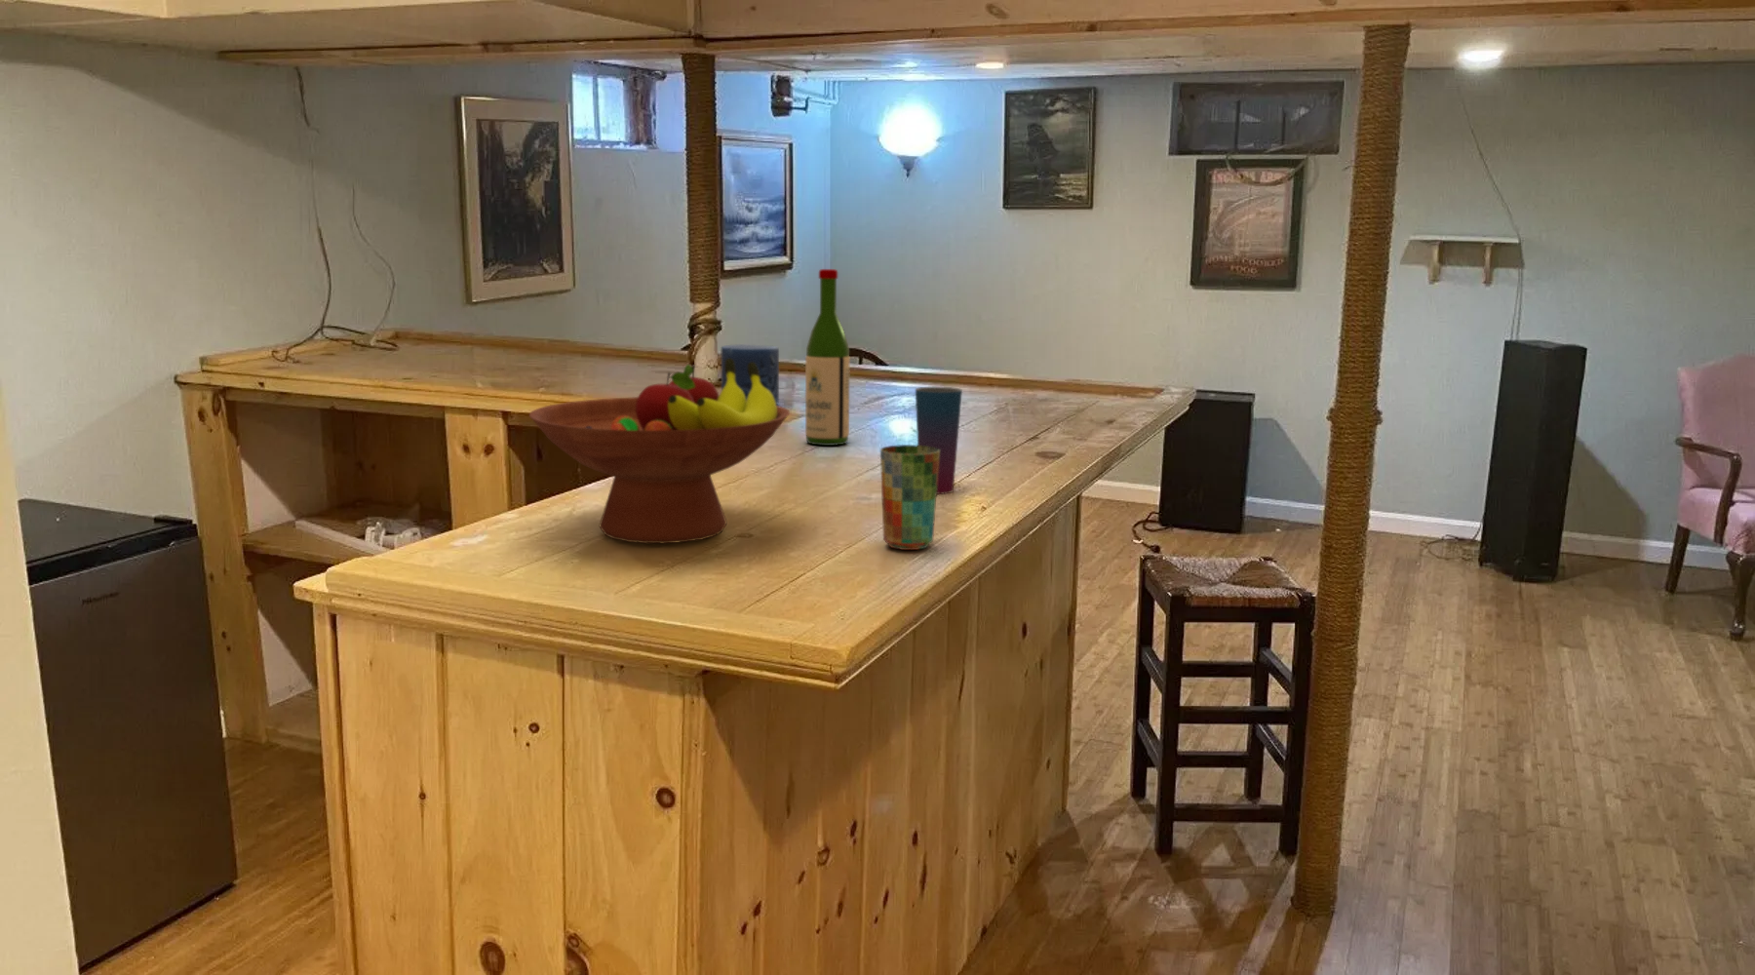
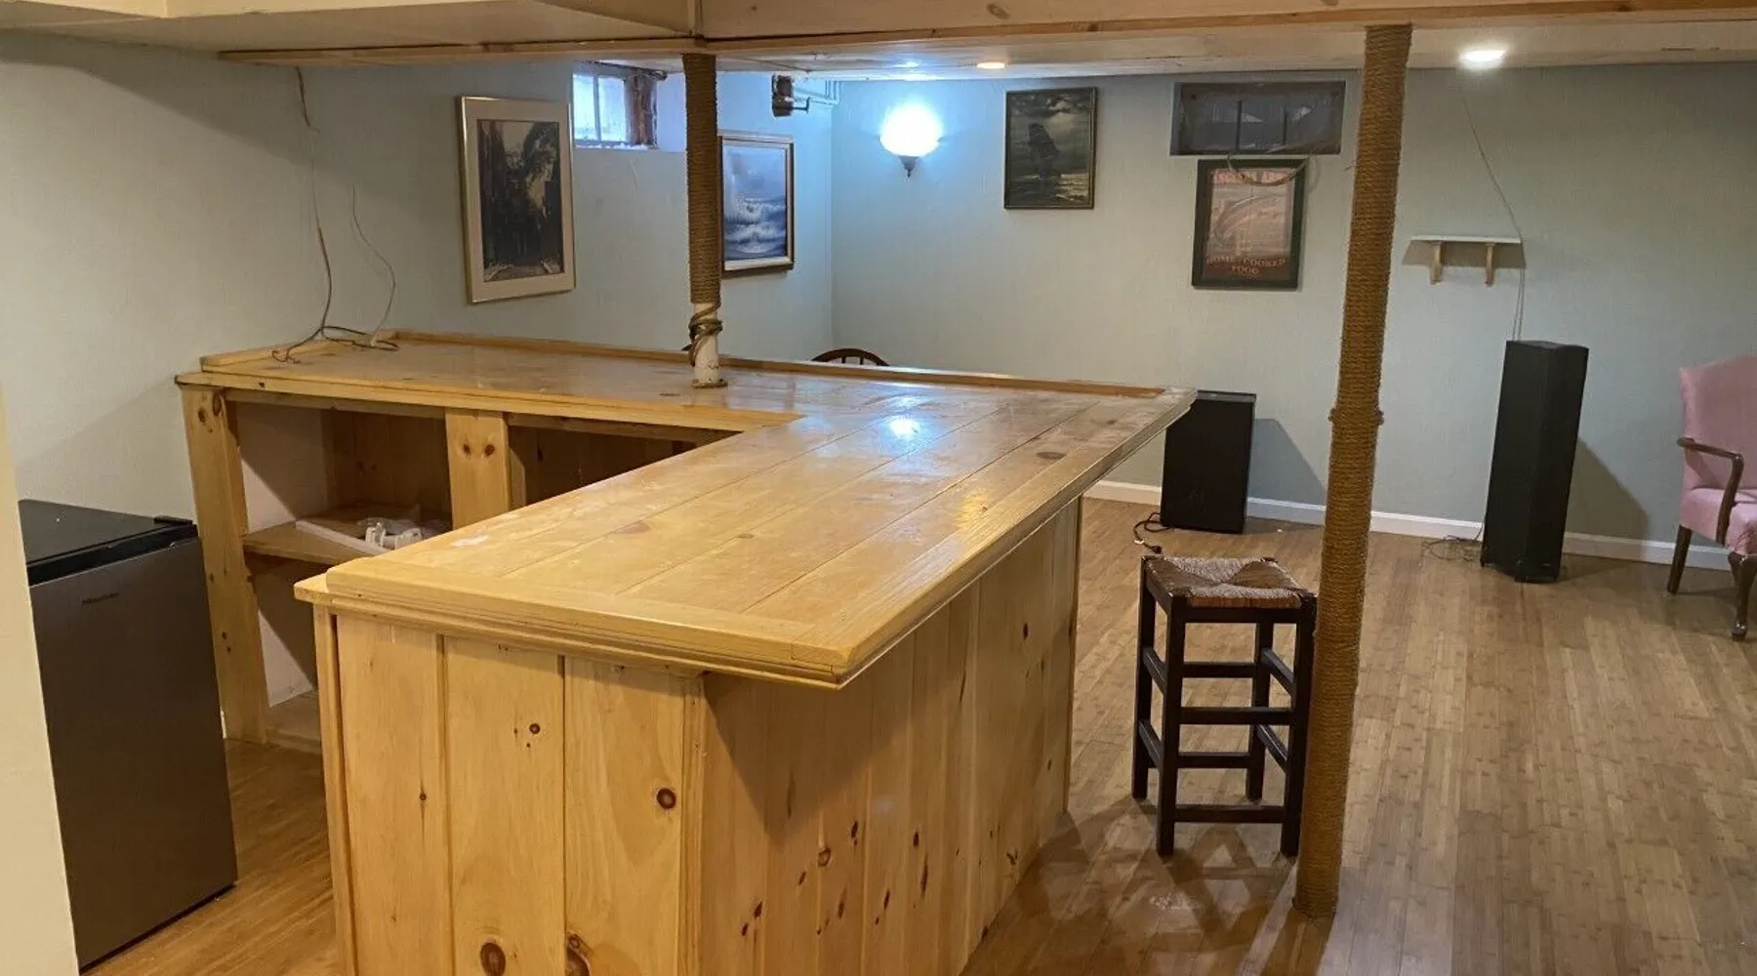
- candle (748, 375)
- wine bottle (828, 357)
- cup (909, 497)
- cup (938, 439)
- fruit bowl (661, 449)
